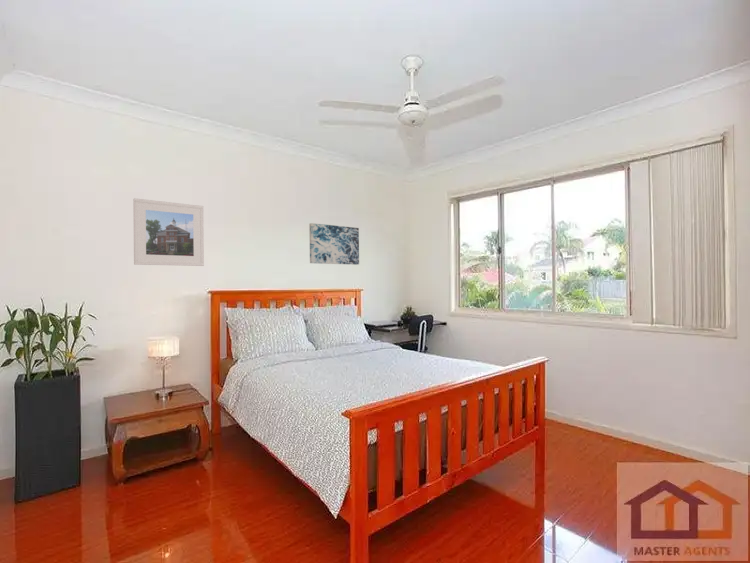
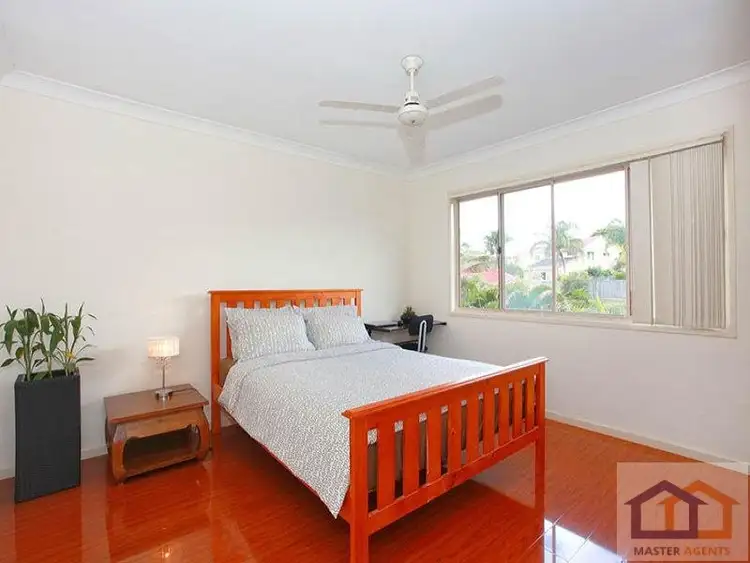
- wall art (335, 244)
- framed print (170, 233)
